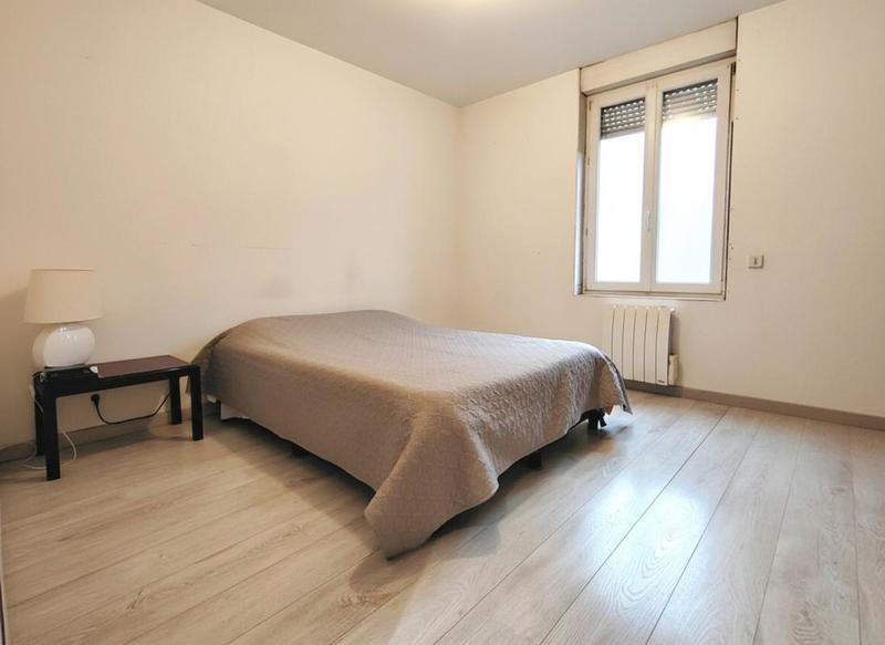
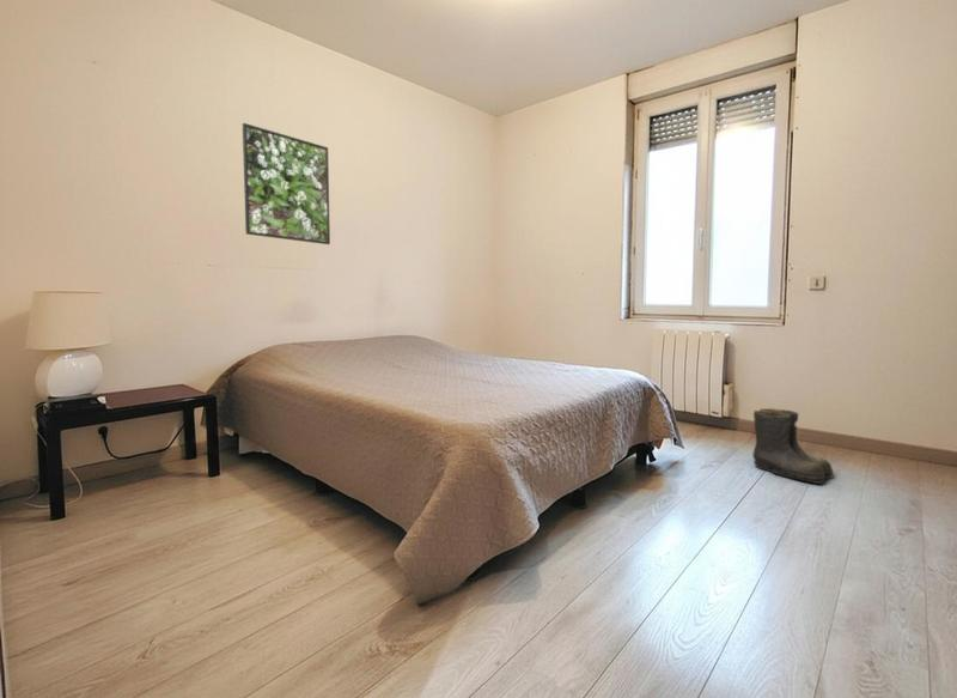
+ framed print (288, 188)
+ boots (791, 442)
